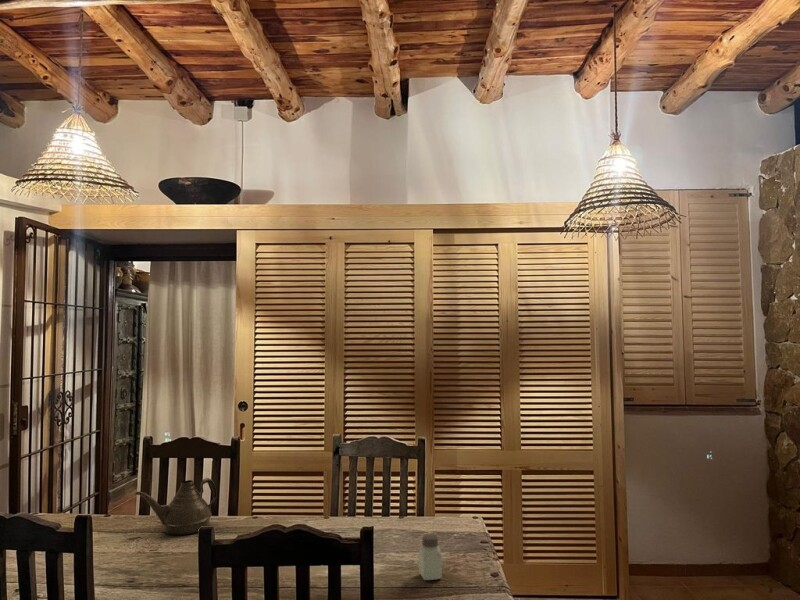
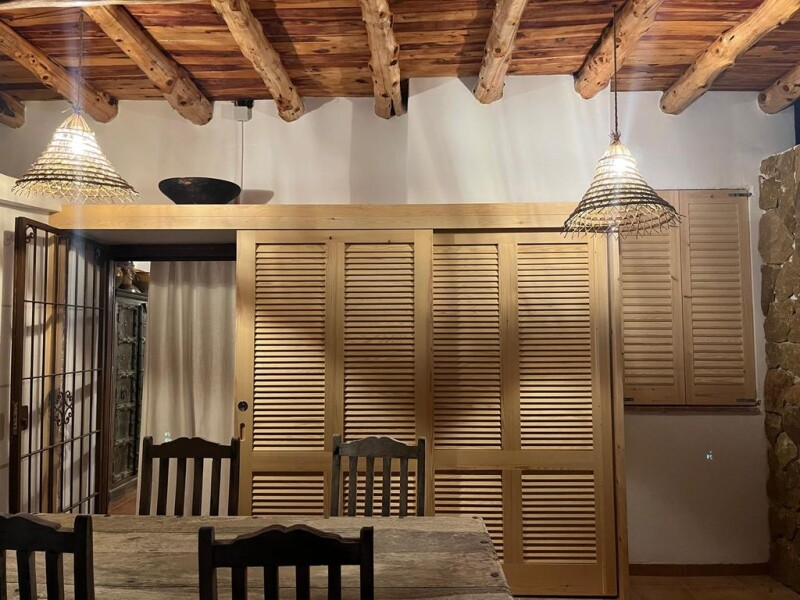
- saltshaker (430, 556)
- teapot (176, 505)
